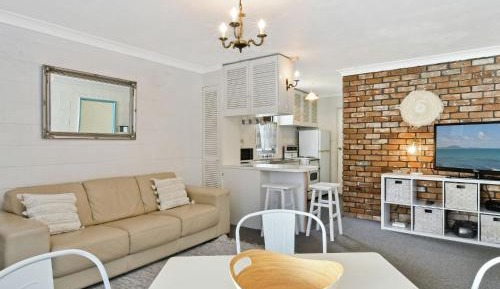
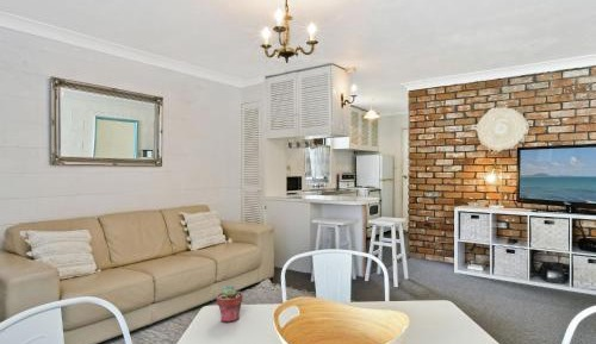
+ potted succulent (229, 301)
